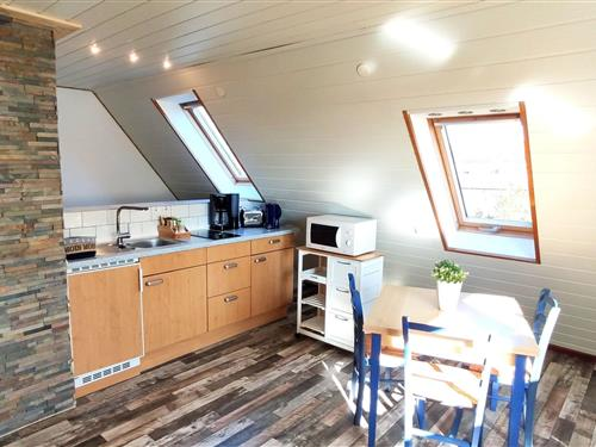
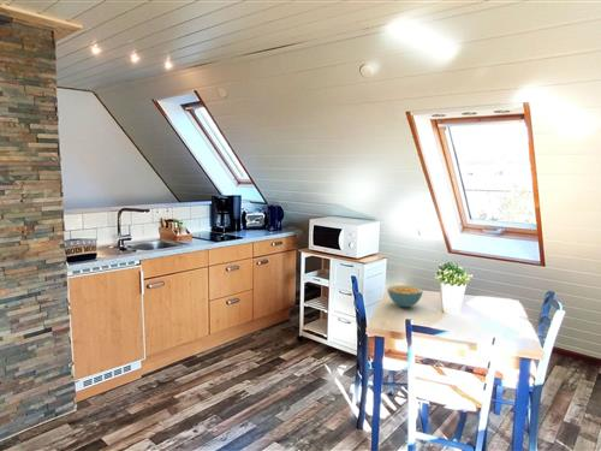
+ cereal bowl (404, 297)
